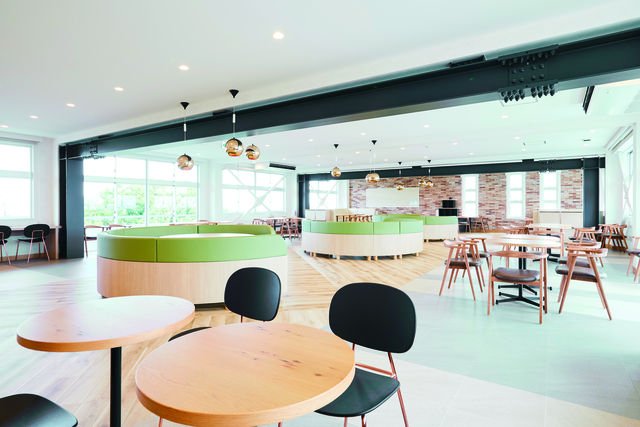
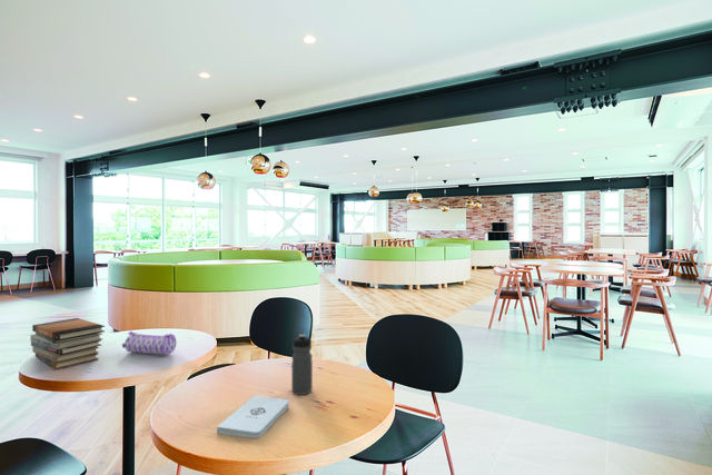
+ water bottle (301, 363)
+ book stack (67, 340)
+ pencil case (150, 342)
+ notepad (256, 415)
